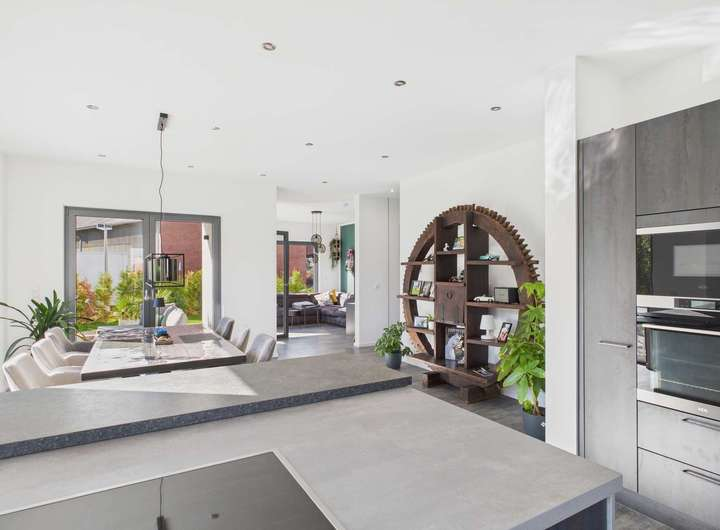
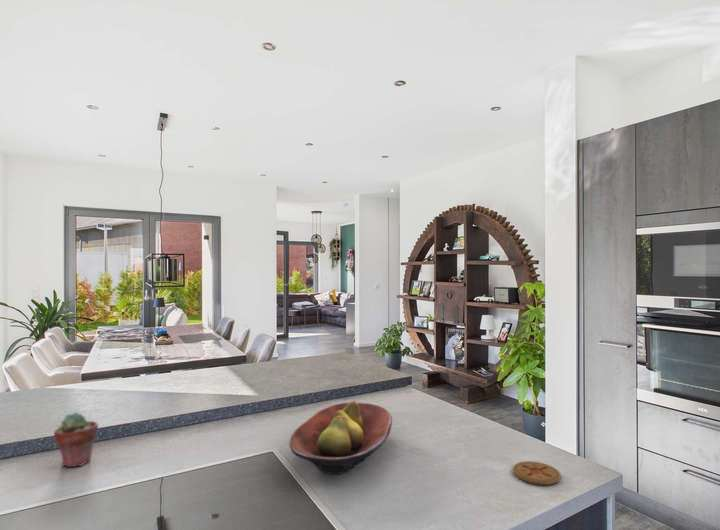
+ fruit bowl (344, 428)
+ coaster (536, 472)
+ potted succulent (76, 437)
